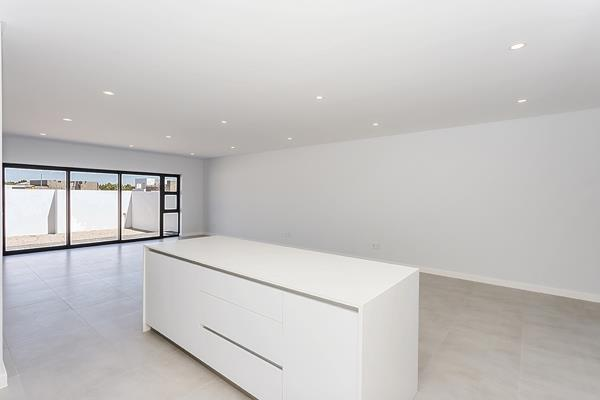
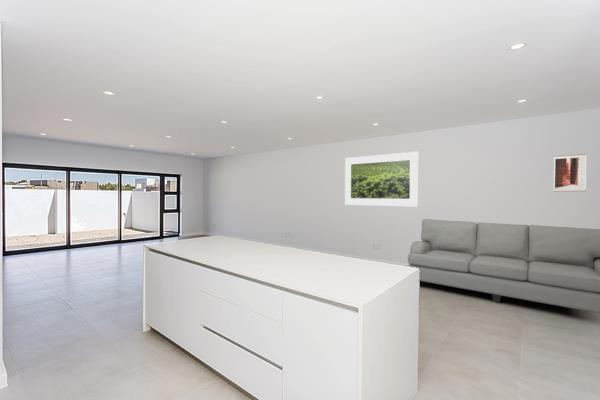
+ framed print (378, 180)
+ wall art (569, 173)
+ sofa (500, 258)
